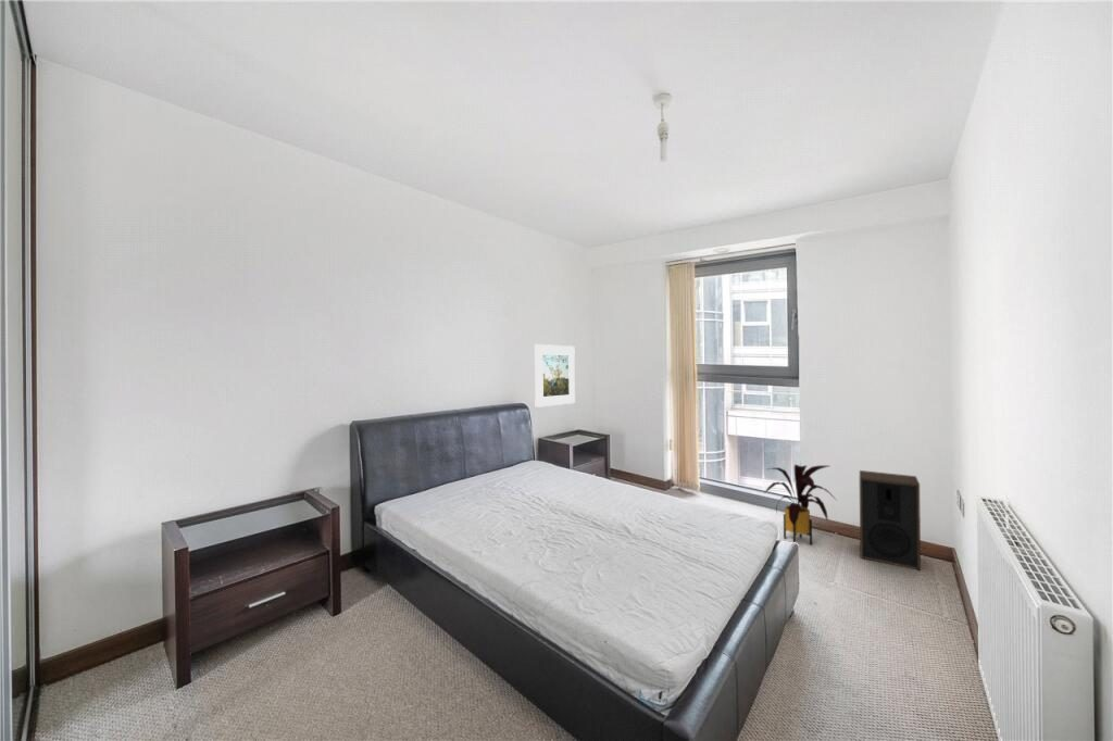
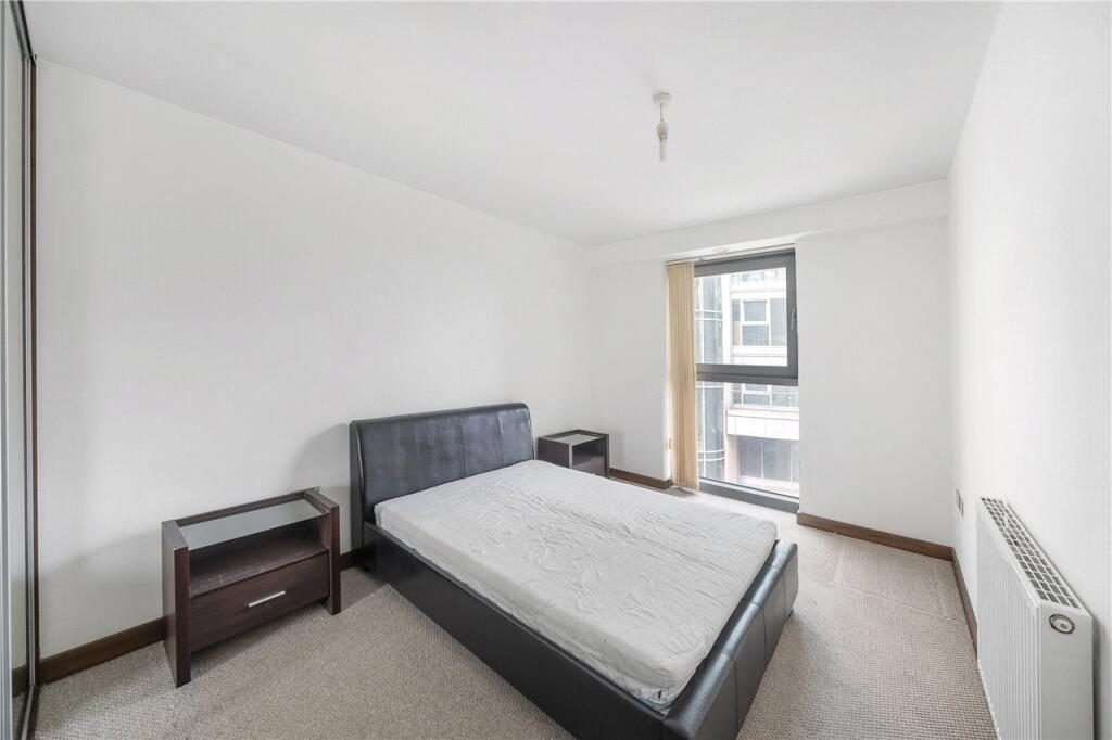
- house plant (796, 501)
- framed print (555, 375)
- speaker (888, 516)
